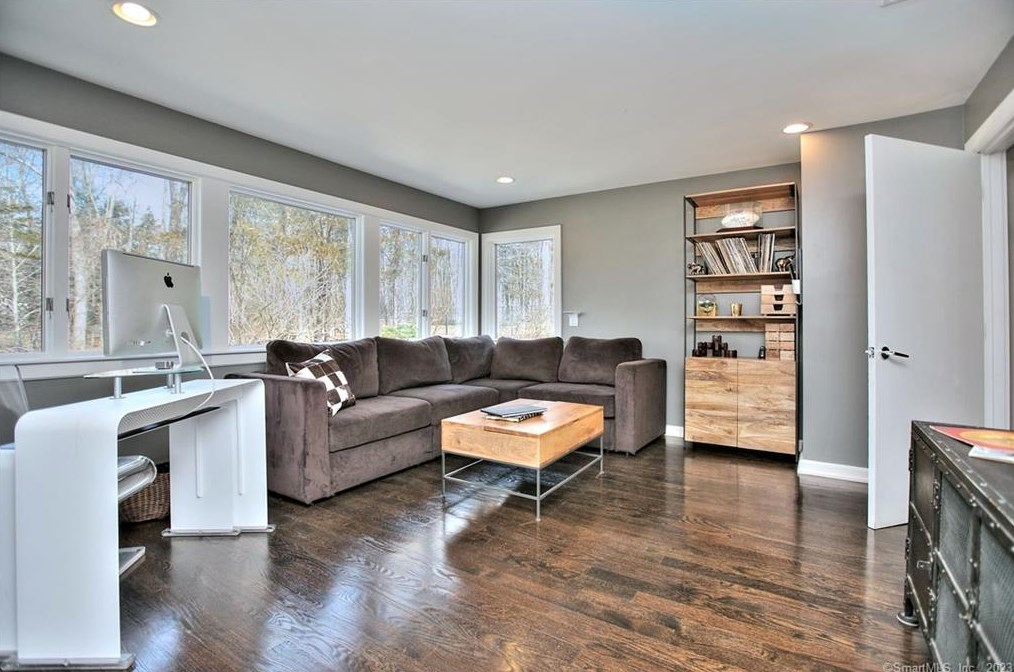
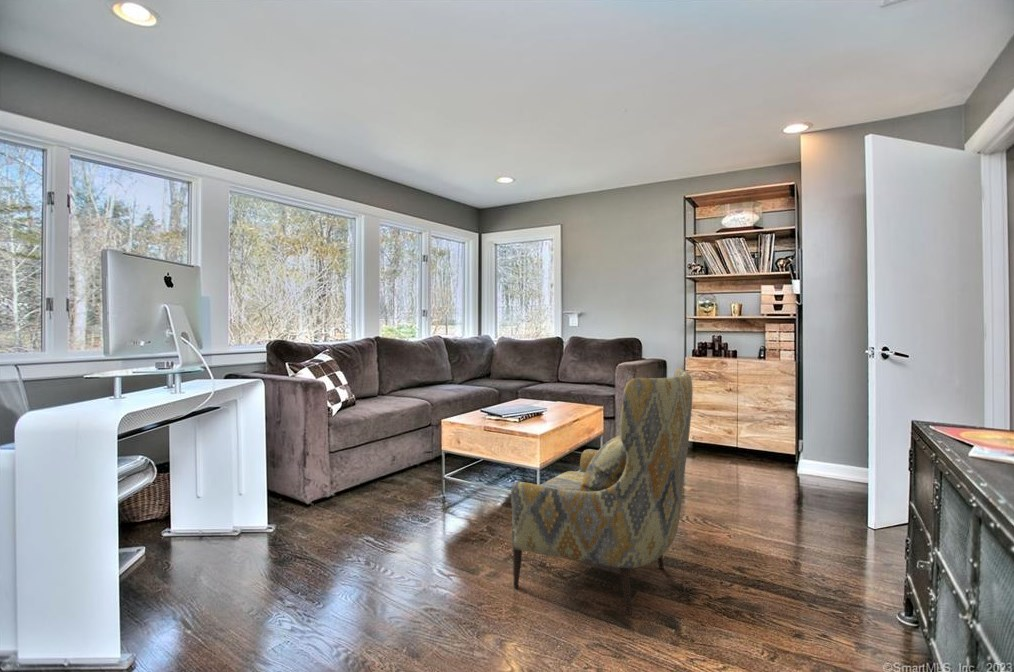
+ armchair (608, 474)
